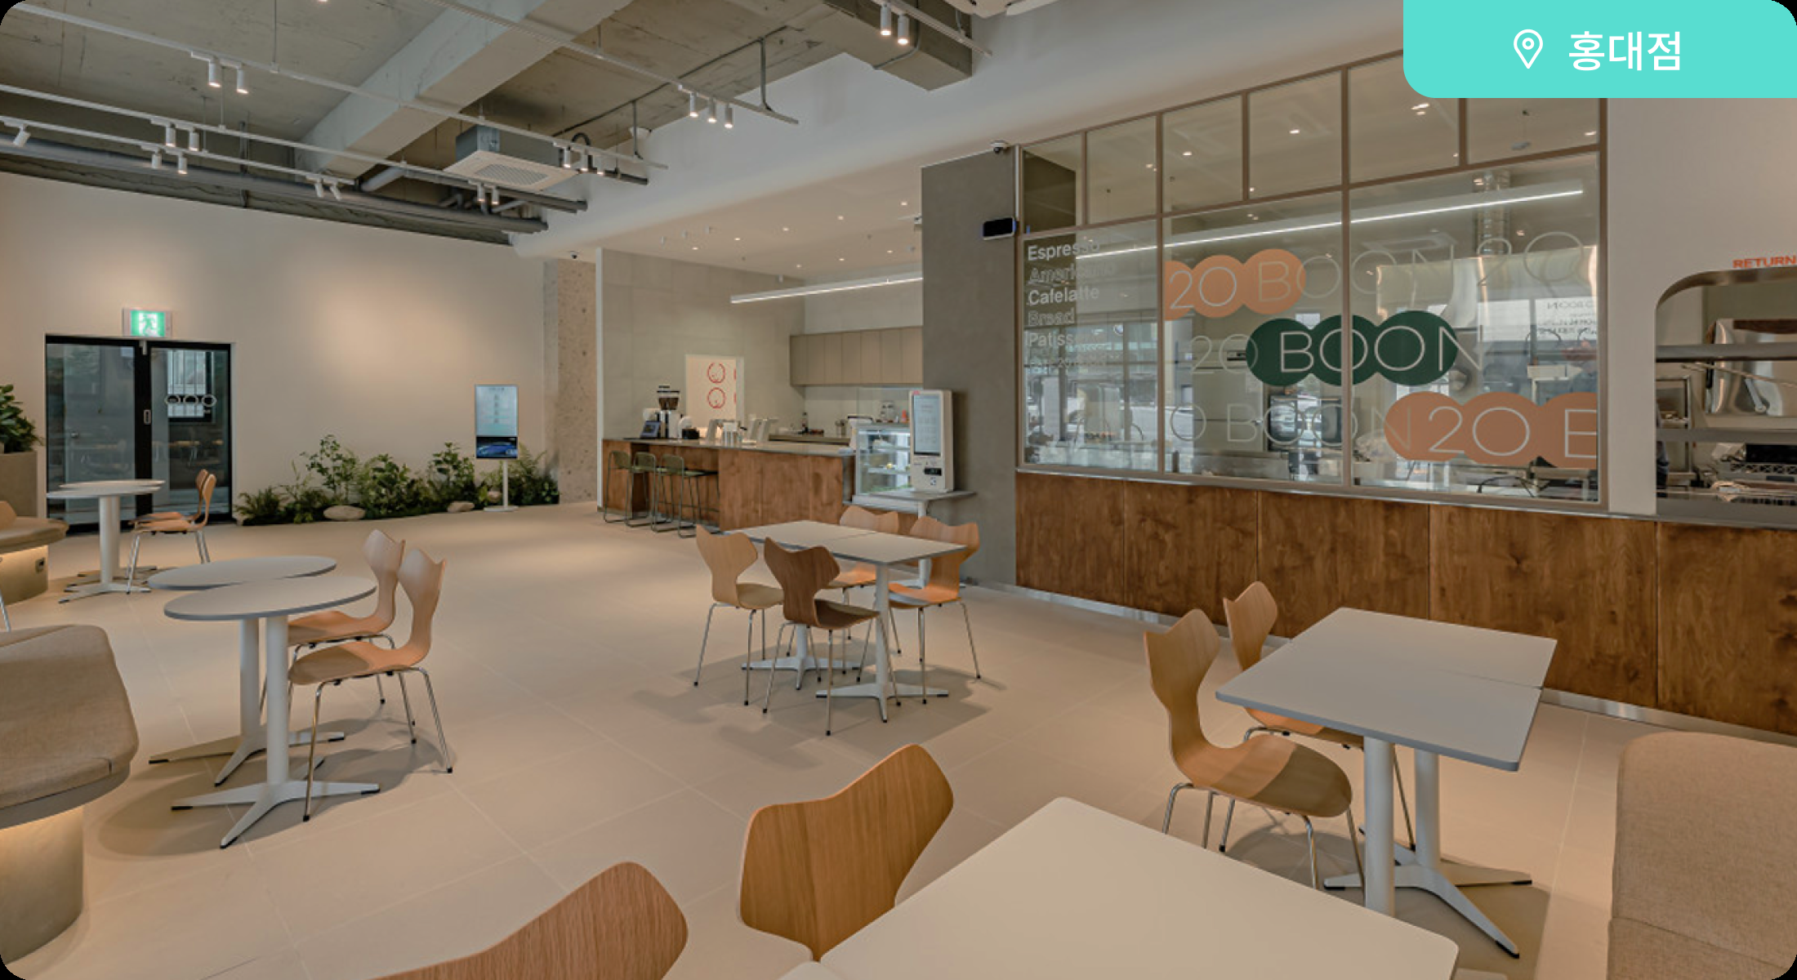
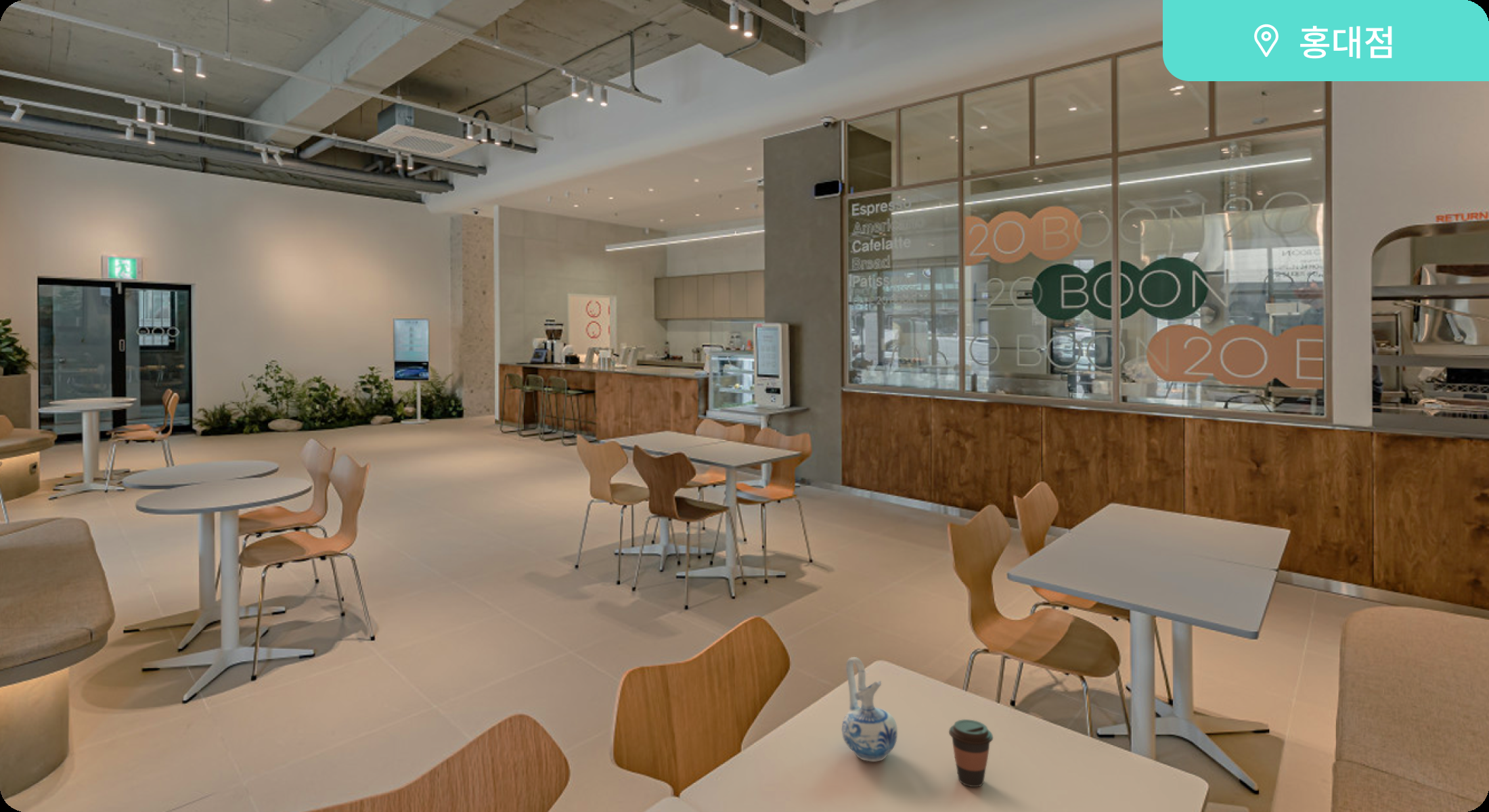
+ ceramic pitcher (869, 708)
+ coffee cup (971, 753)
